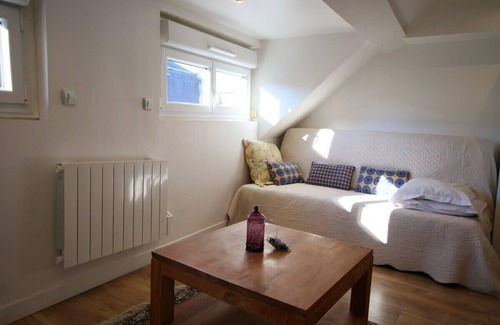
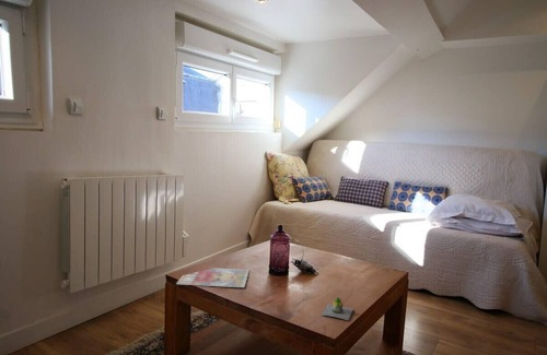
+ decorative egg (337, 304)
+ magazine (214, 276)
